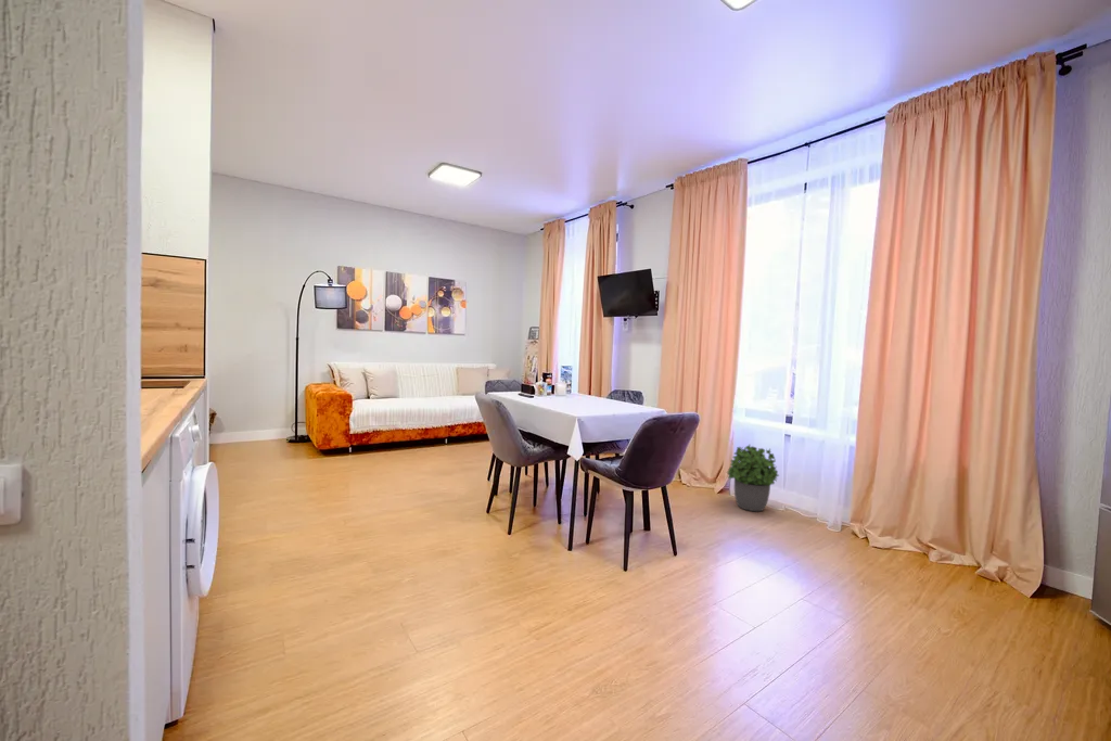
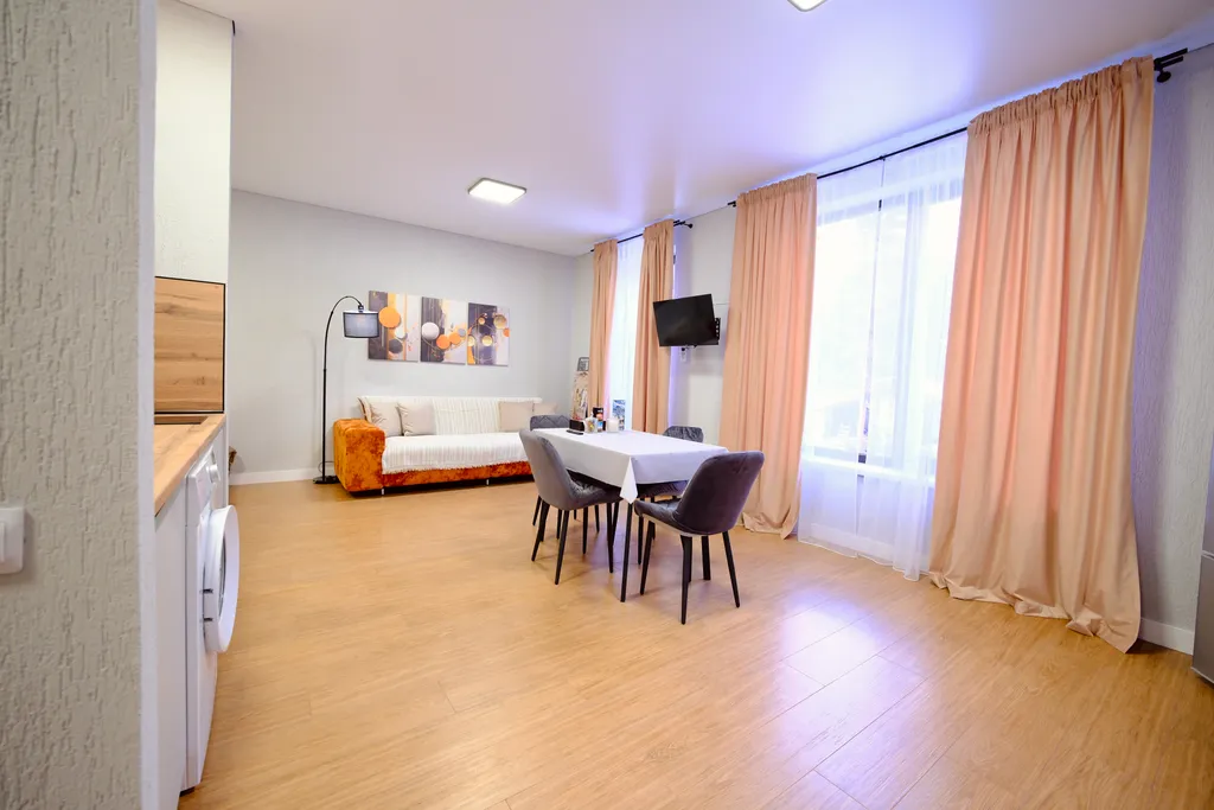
- potted plant (752, 475)
